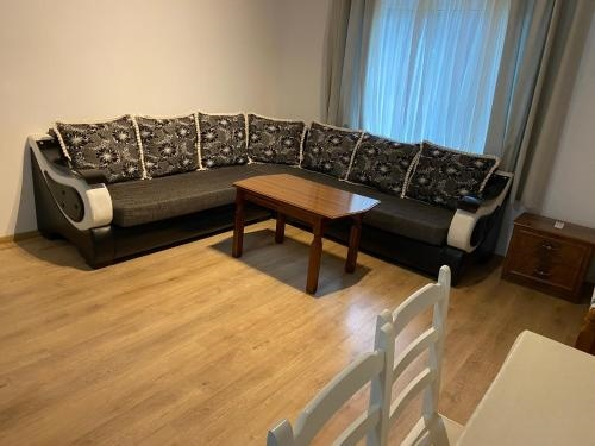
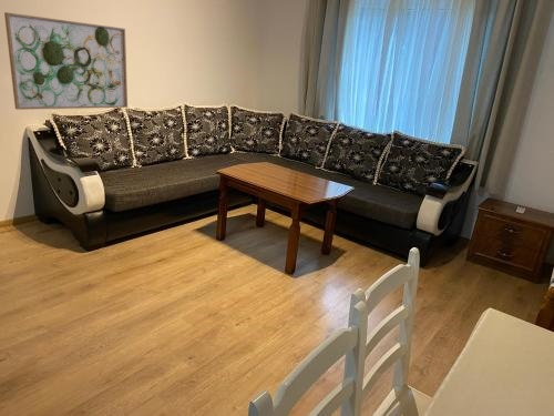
+ wall art (74, 65)
